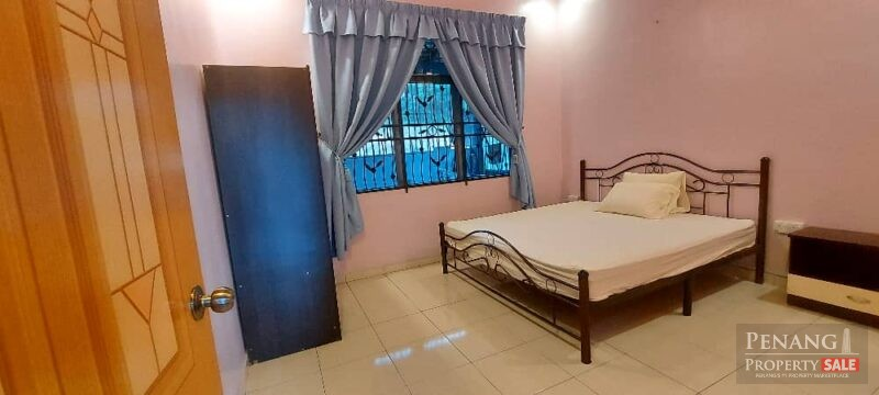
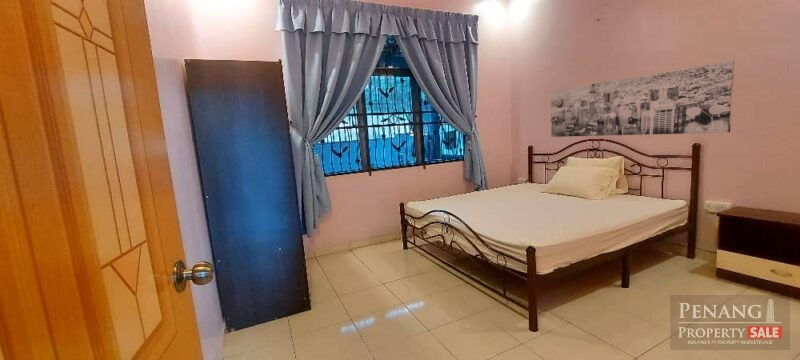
+ wall art (622, 107)
